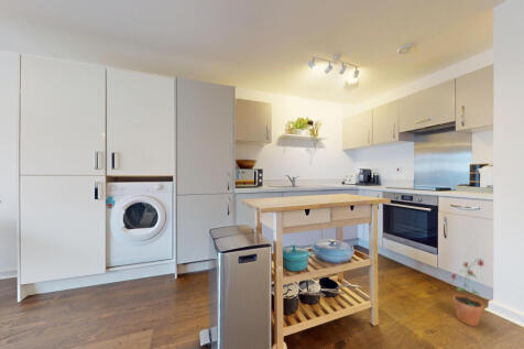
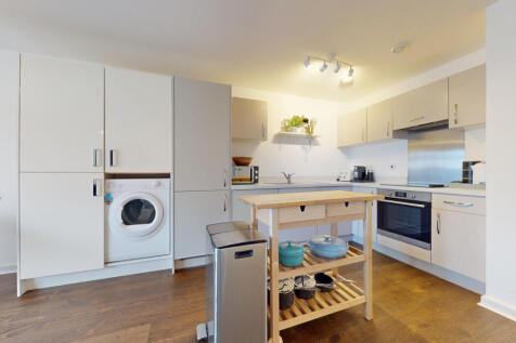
- potted plant (465, 288)
